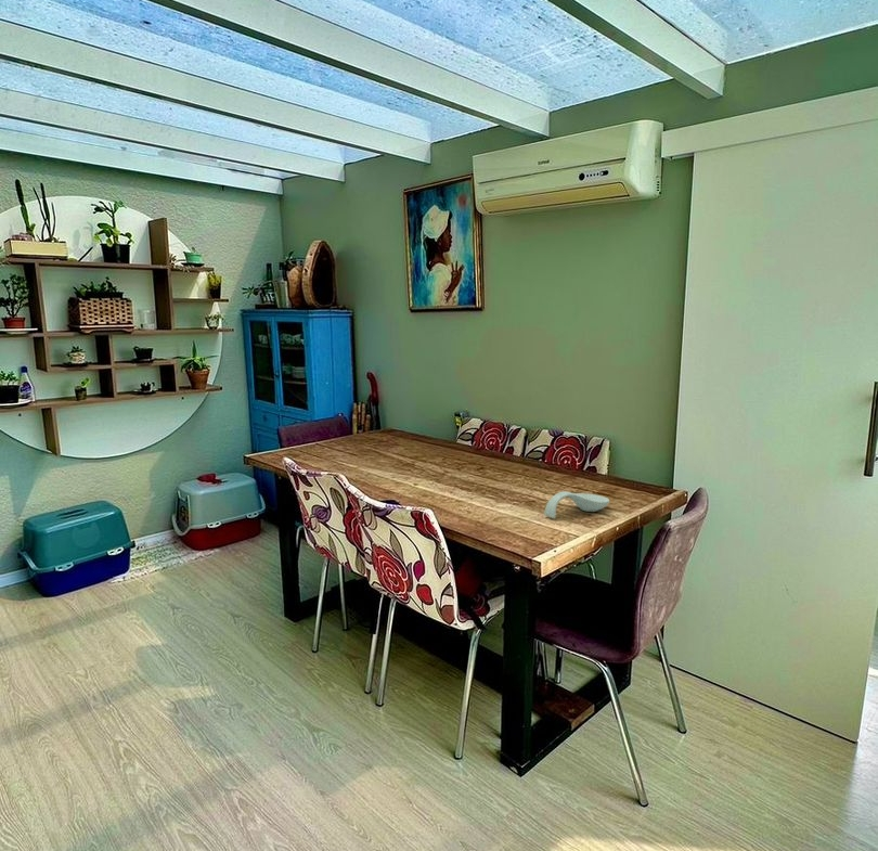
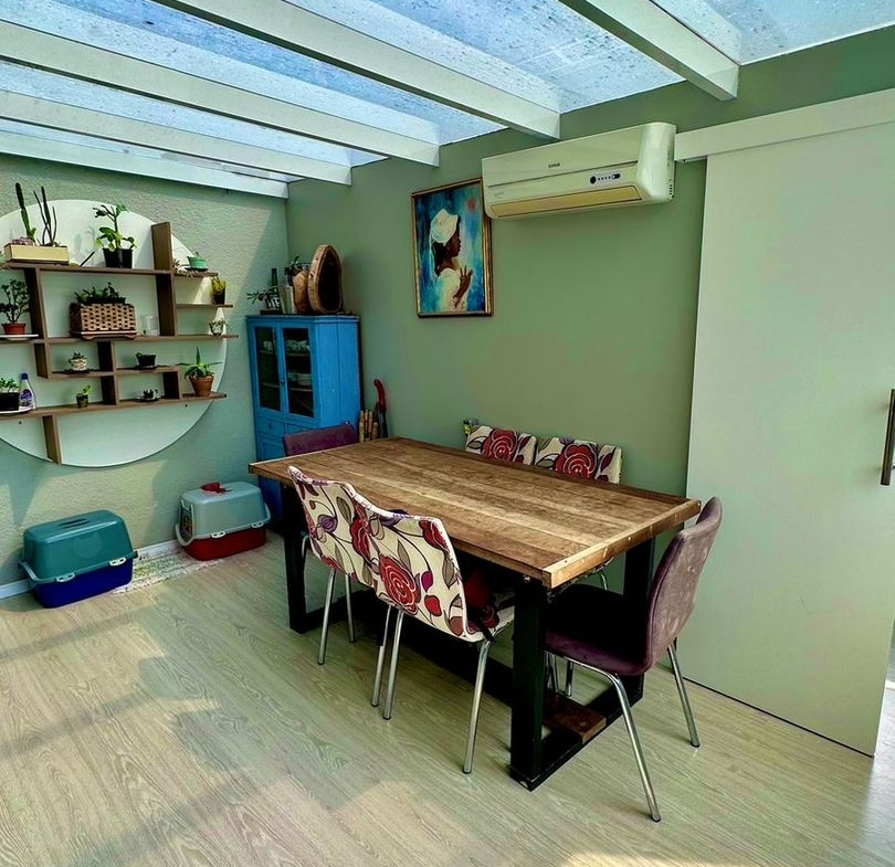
- spoon rest (577, 501)
